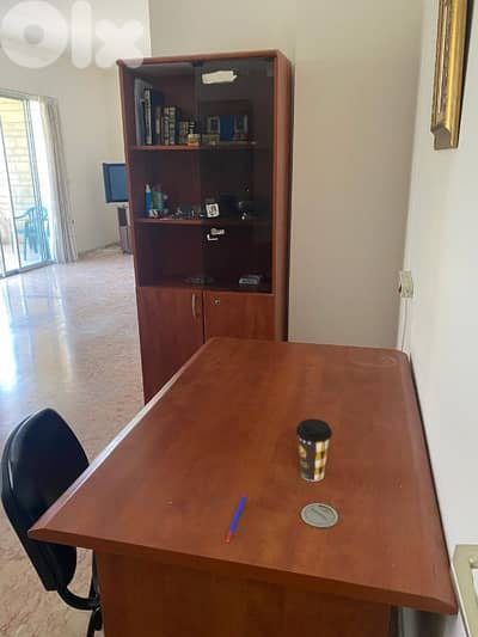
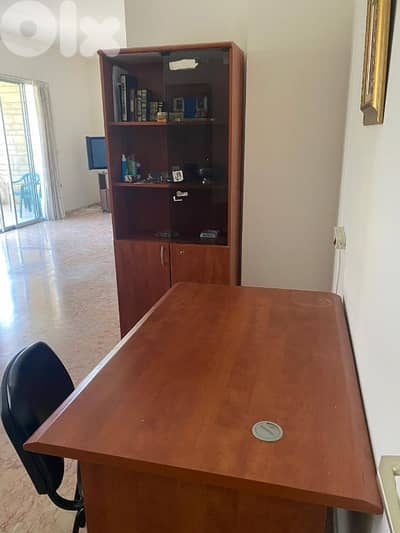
- pen (237, 515)
- coffee cup (313, 449)
